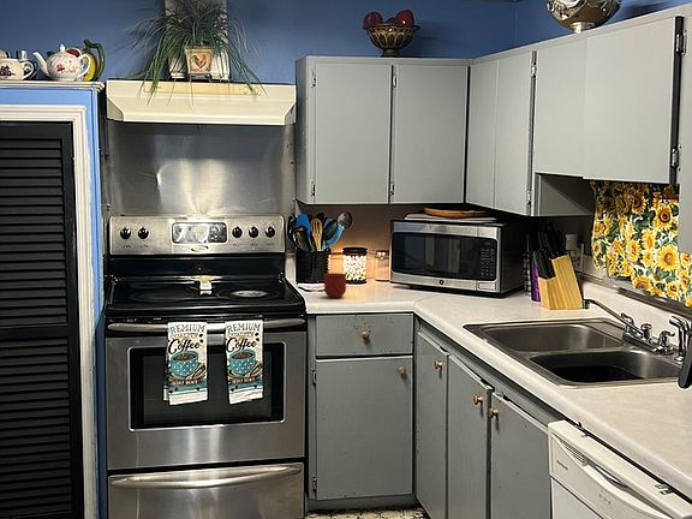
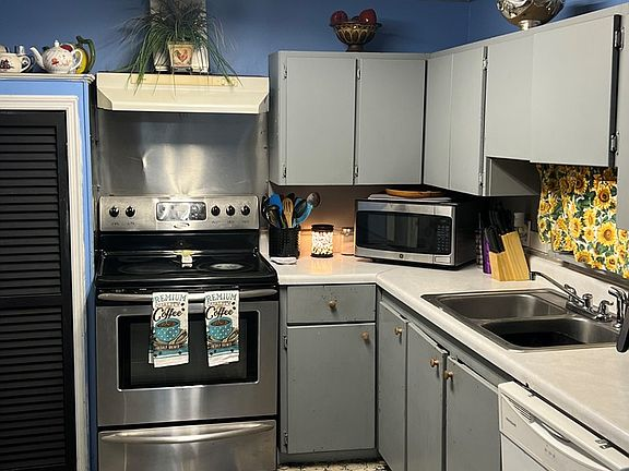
- mug (334, 285)
